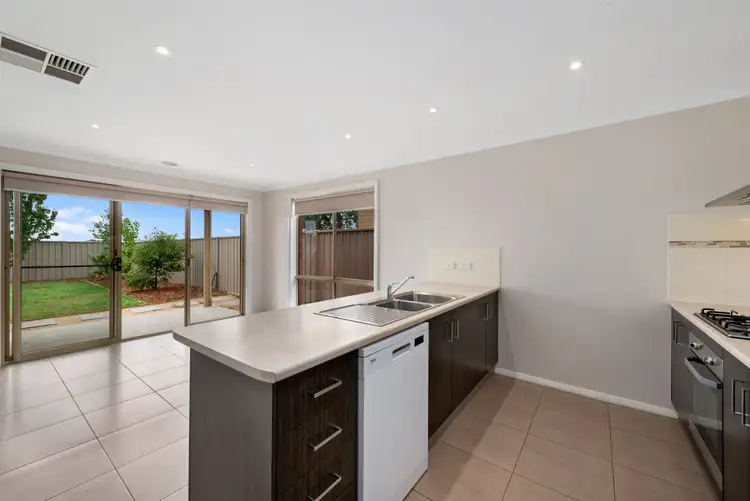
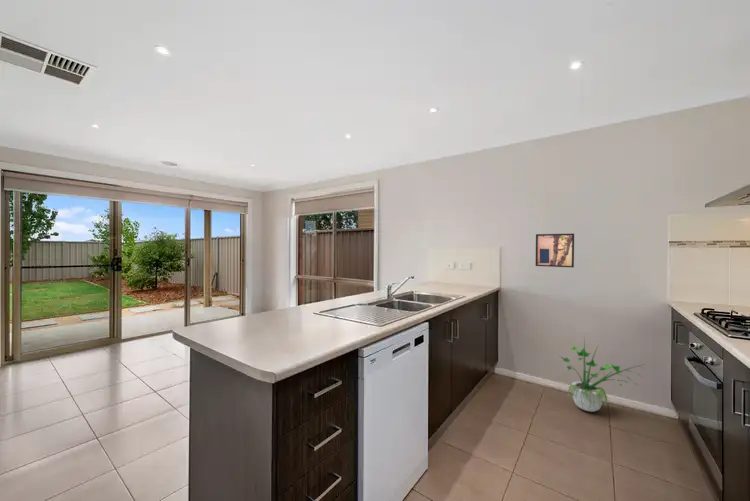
+ wall art (554, 250)
+ potted plant (599, 374)
